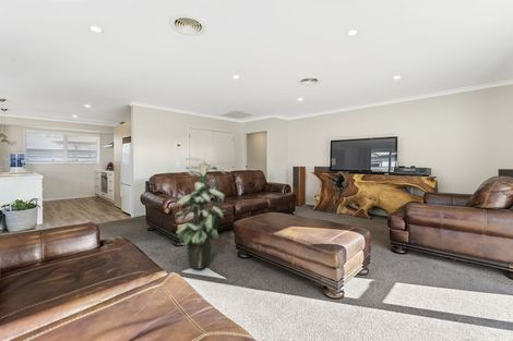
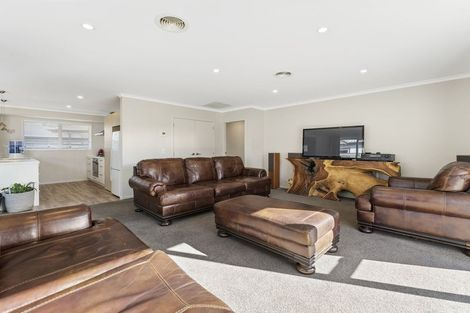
- indoor plant (199, 210)
